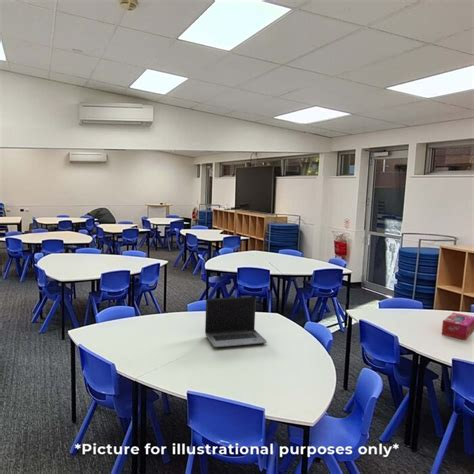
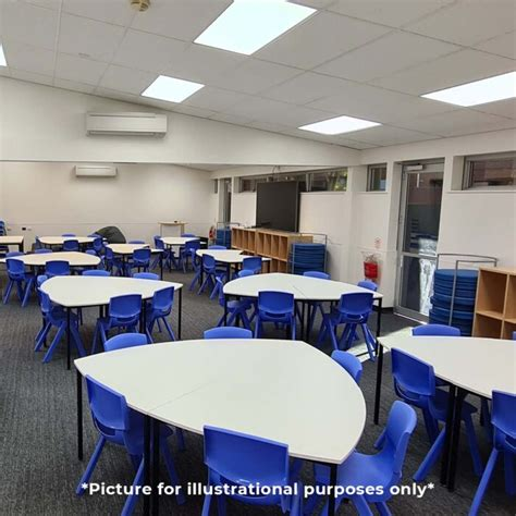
- laptop computer (236, 321)
- tissue box (459, 325)
